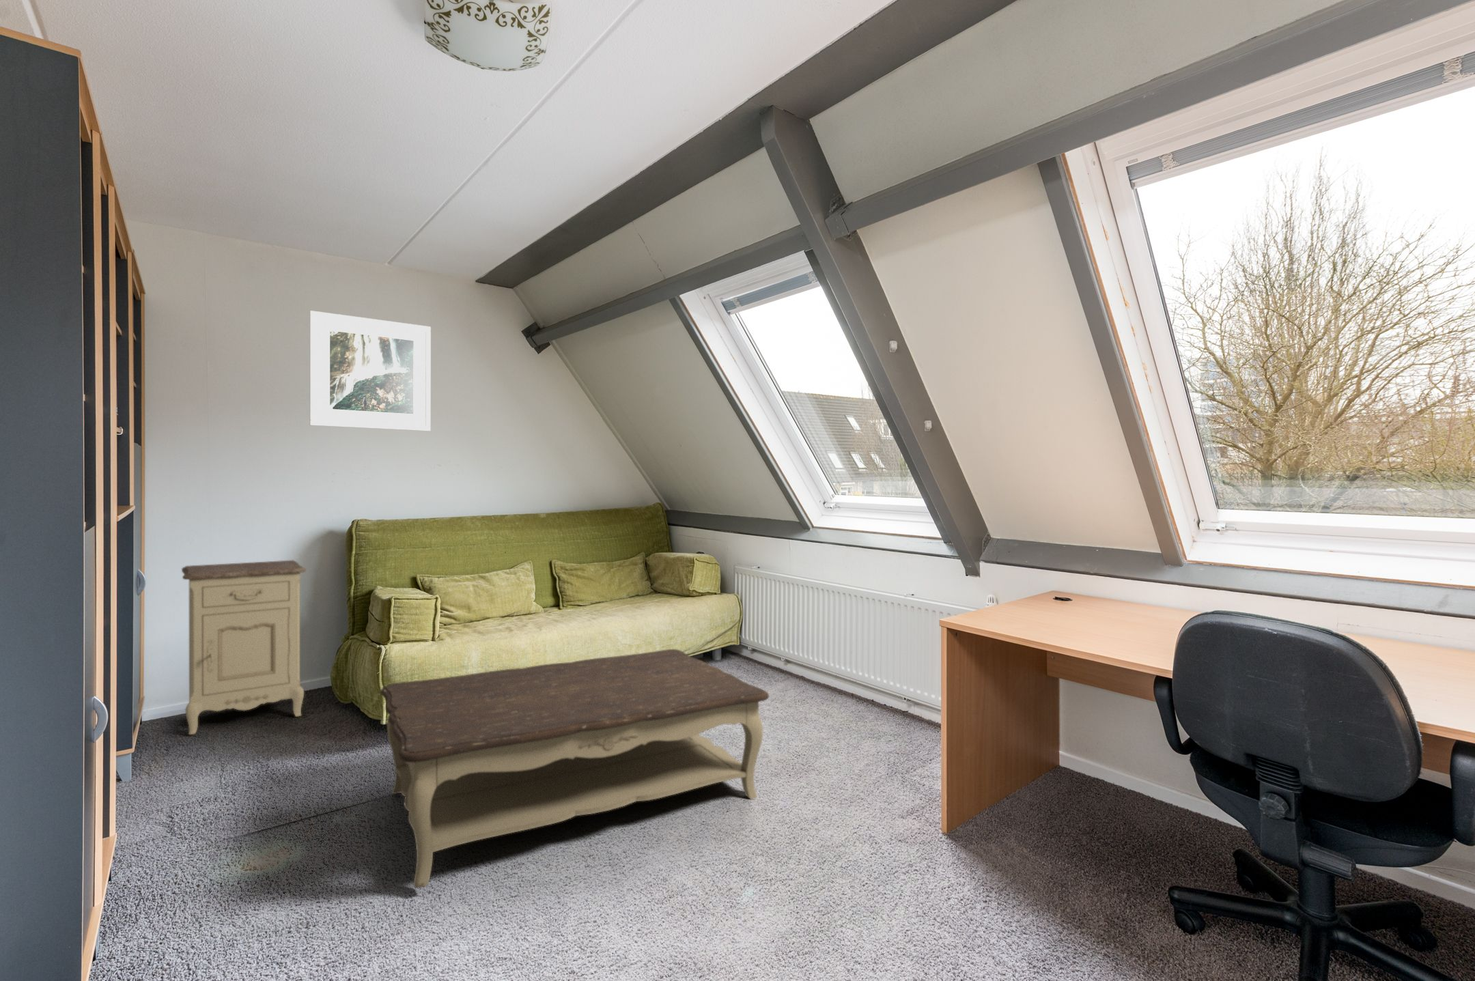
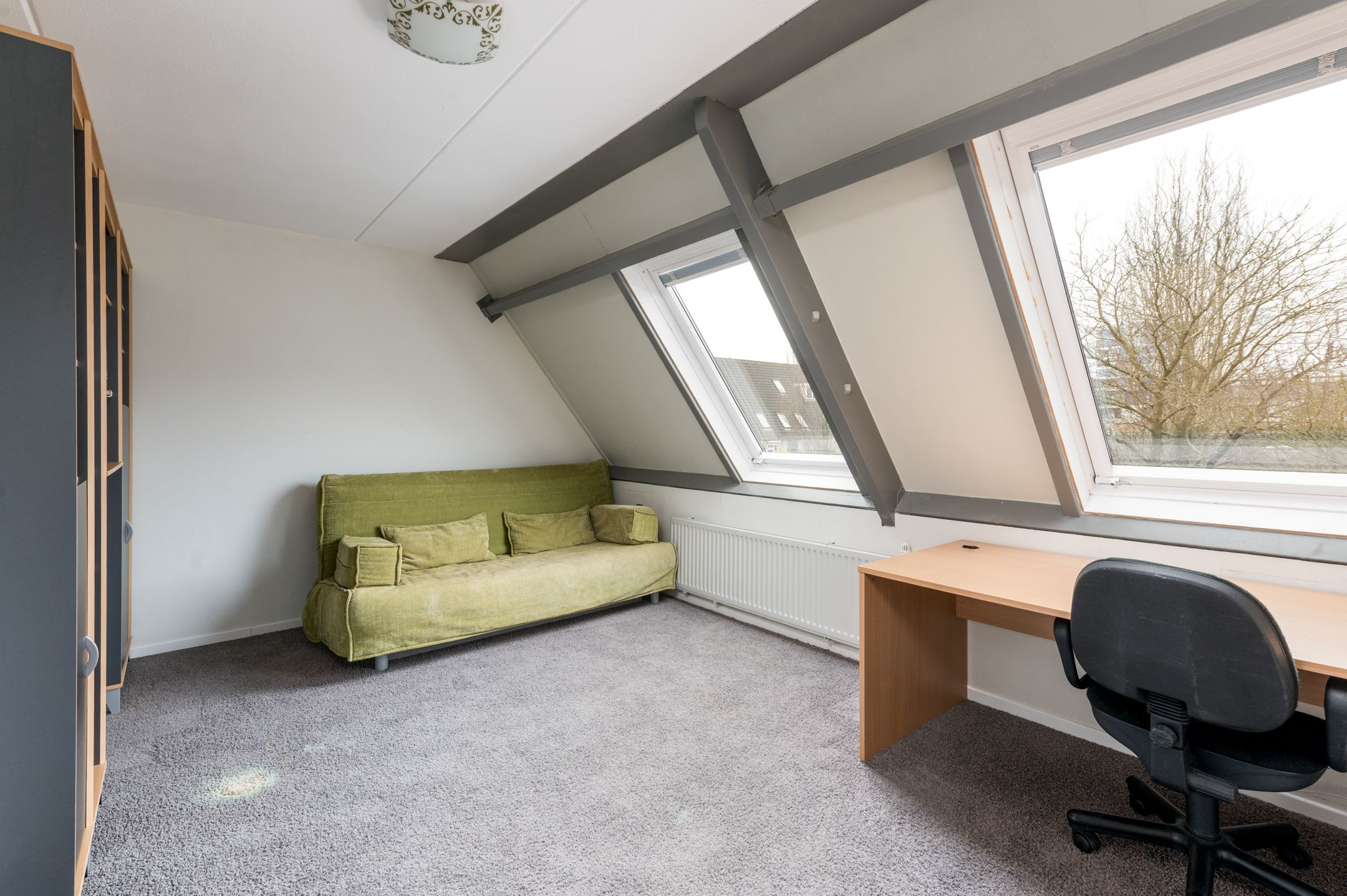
- nightstand (244, 642)
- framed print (372, 373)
- coffee table (574, 741)
